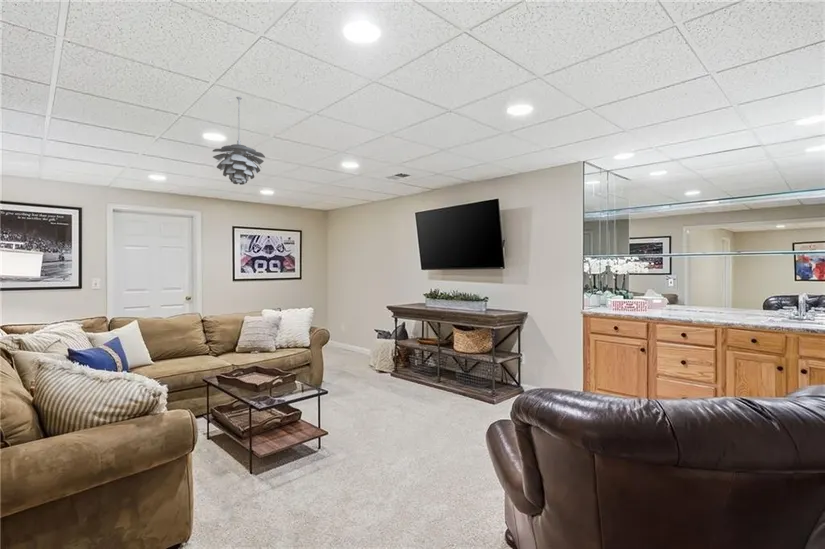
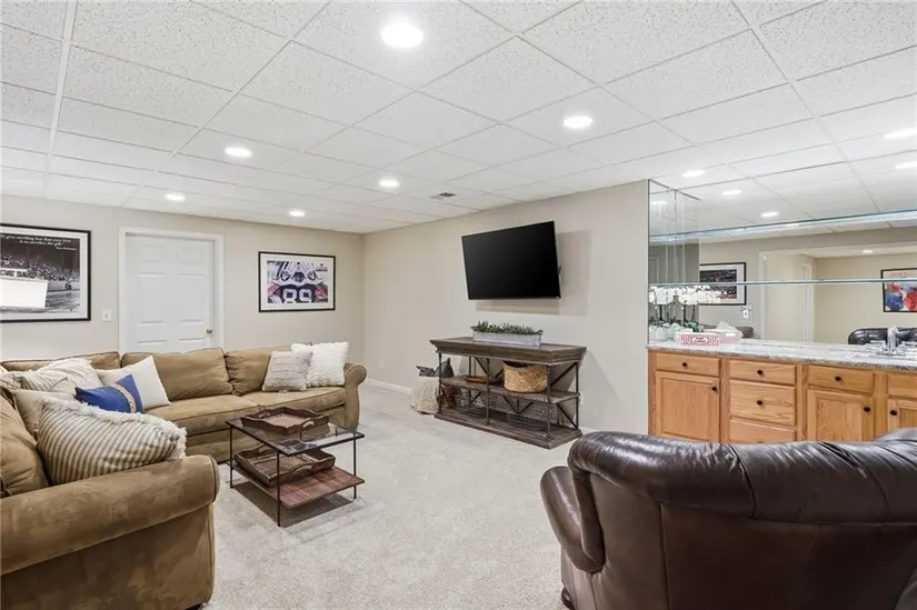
- pendant light (239, 140)
